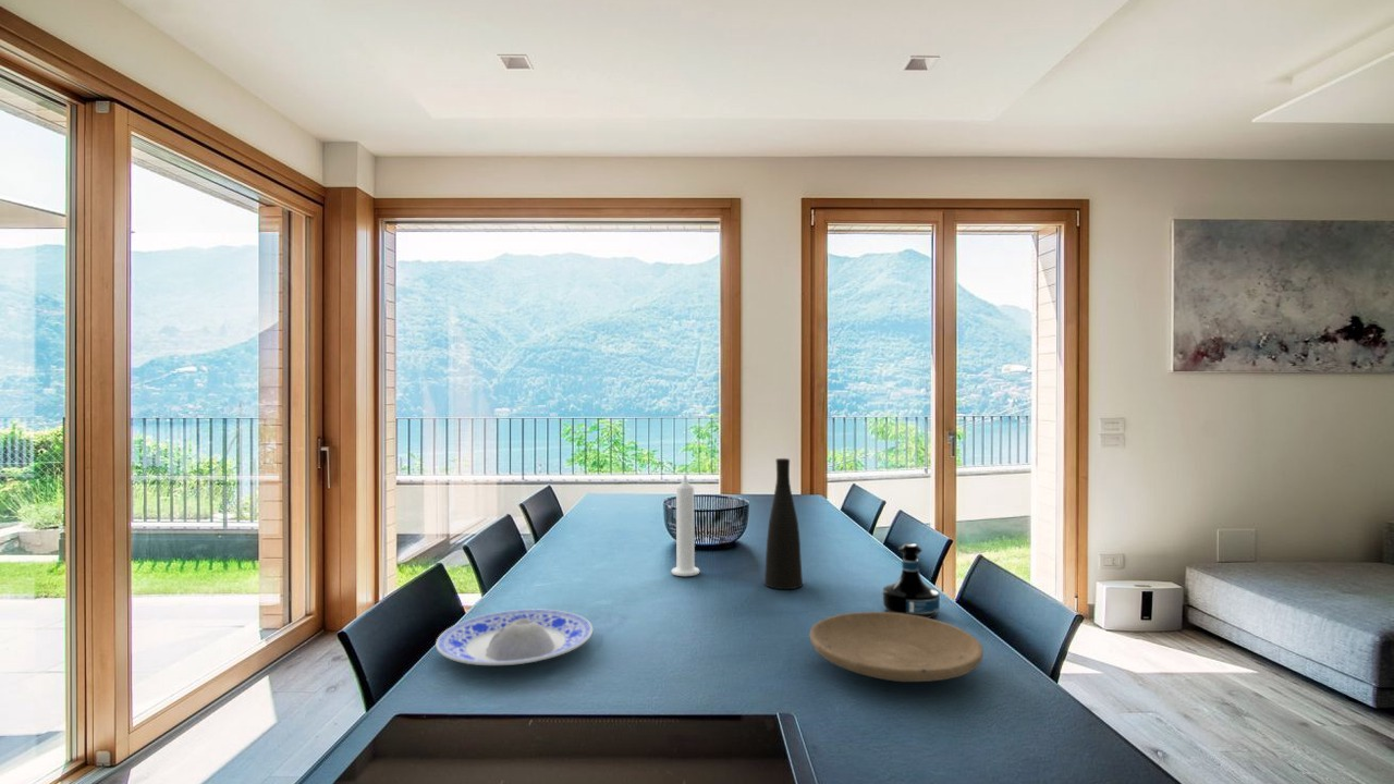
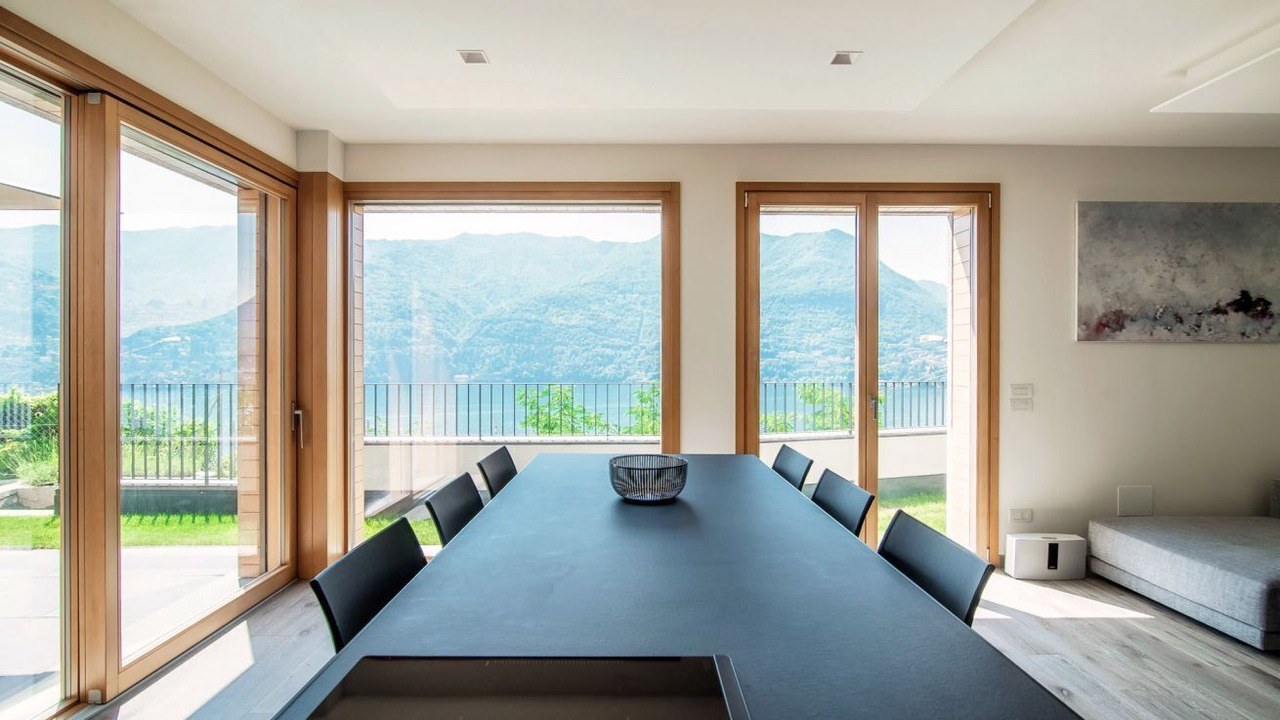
- plate (516, 633)
- tequila bottle (910, 577)
- candle (685, 523)
- vase (783, 520)
- plate (893, 650)
